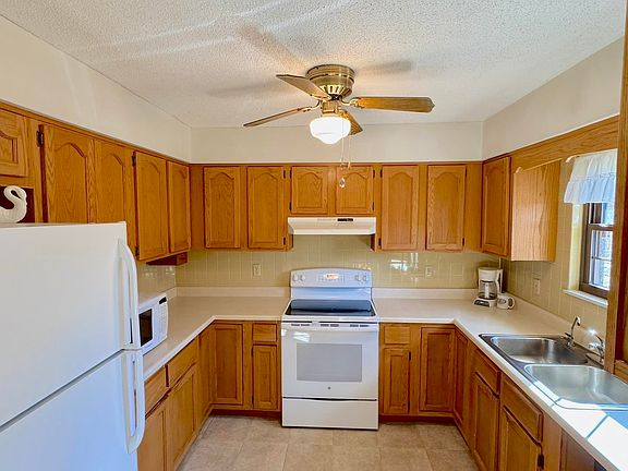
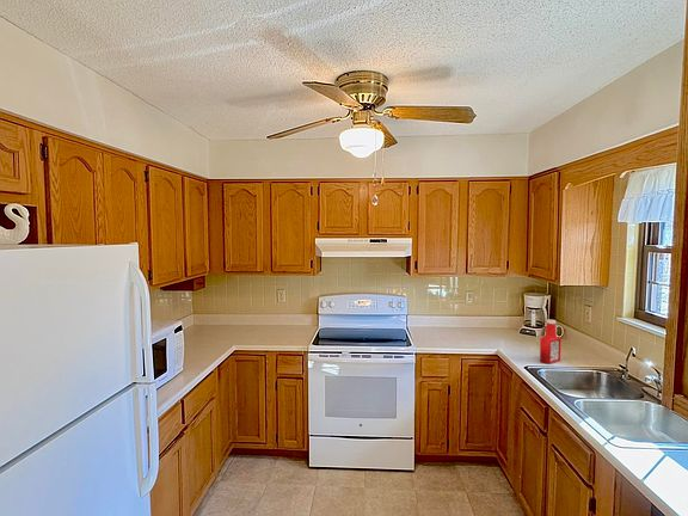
+ soap bottle (549, 340)
